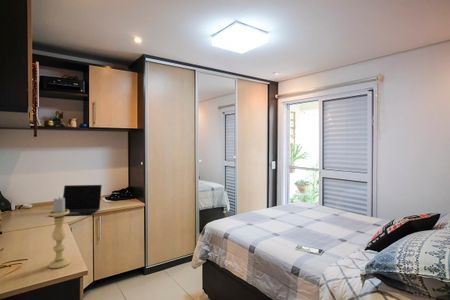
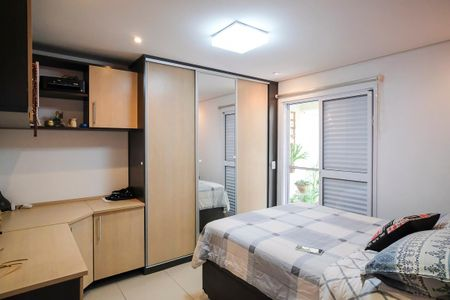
- laptop (77, 199)
- candle holder (59, 230)
